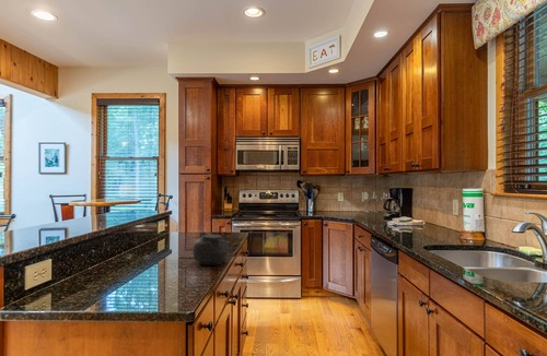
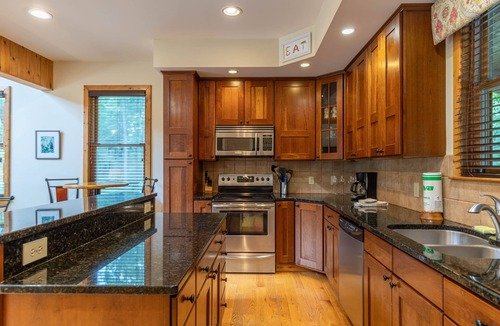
- teapot (209, 248)
